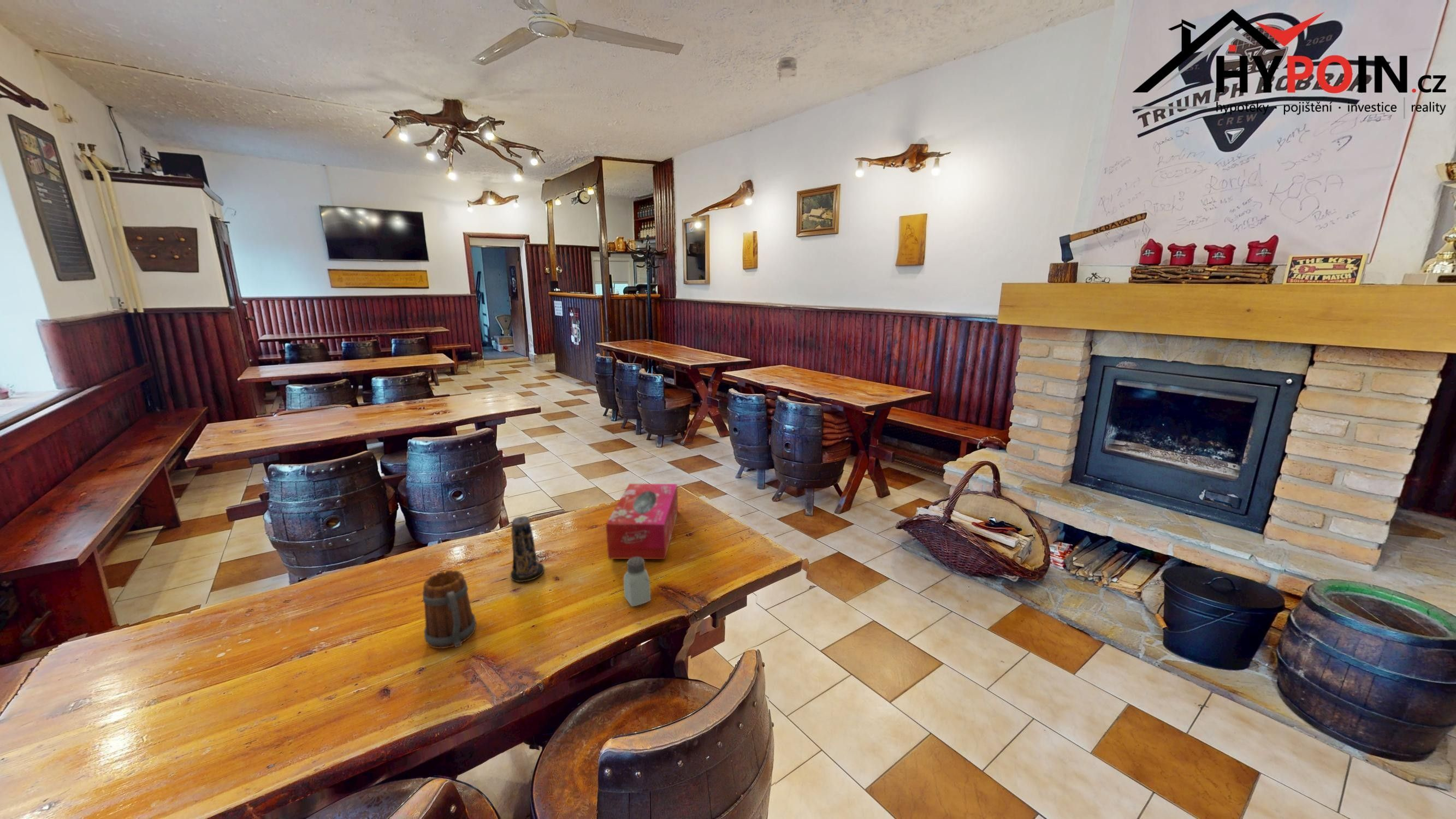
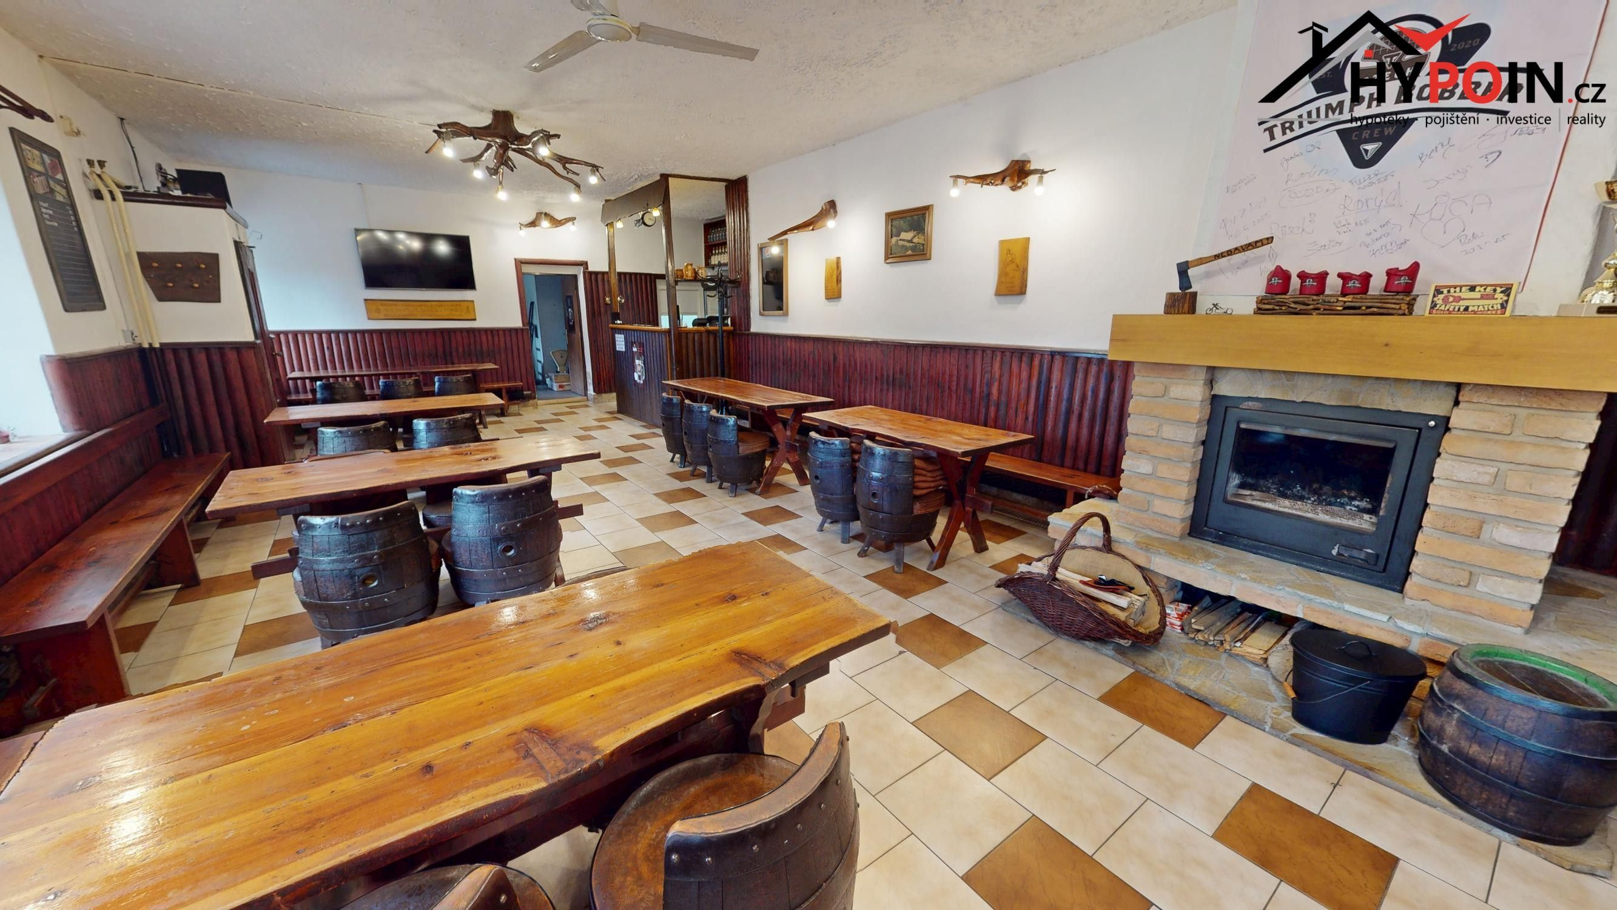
- candle (525, 547)
- beer mug (450, 612)
- smoke detector (786, 71)
- saltshaker (636, 580)
- tissue box (646, 518)
